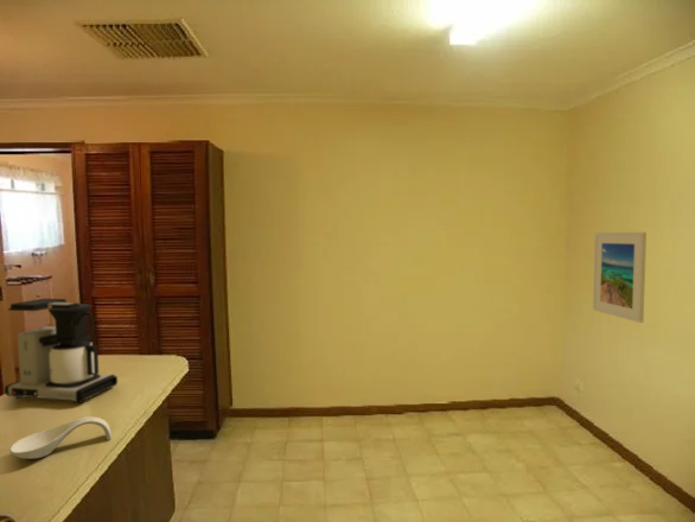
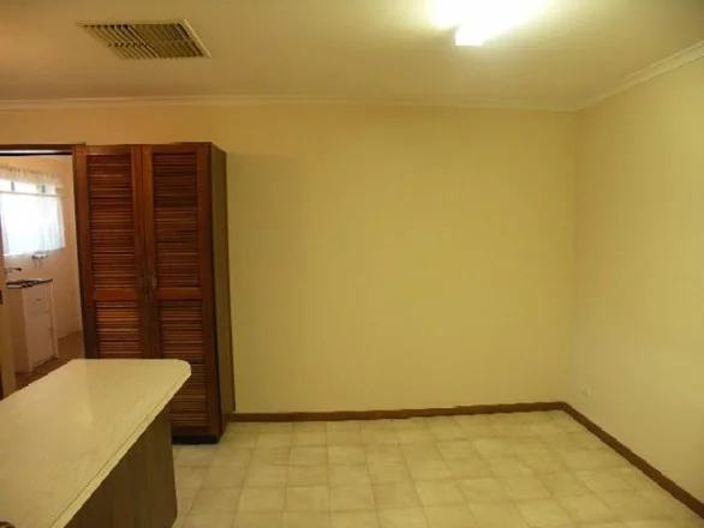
- coffee maker (60, 348)
- spoon rest (62, 435)
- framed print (617, 274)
